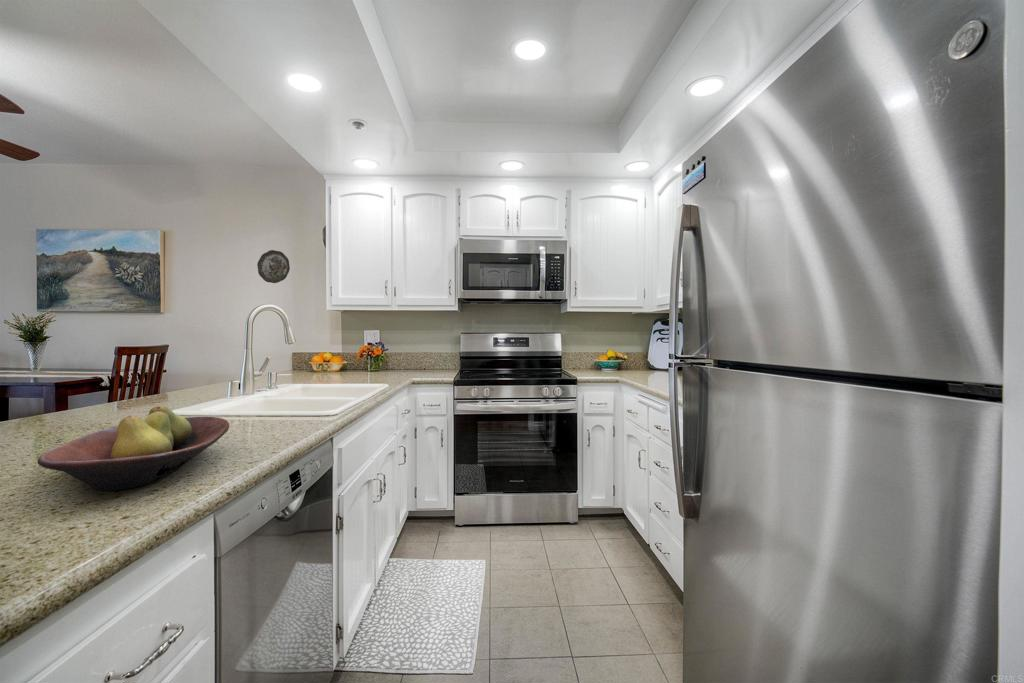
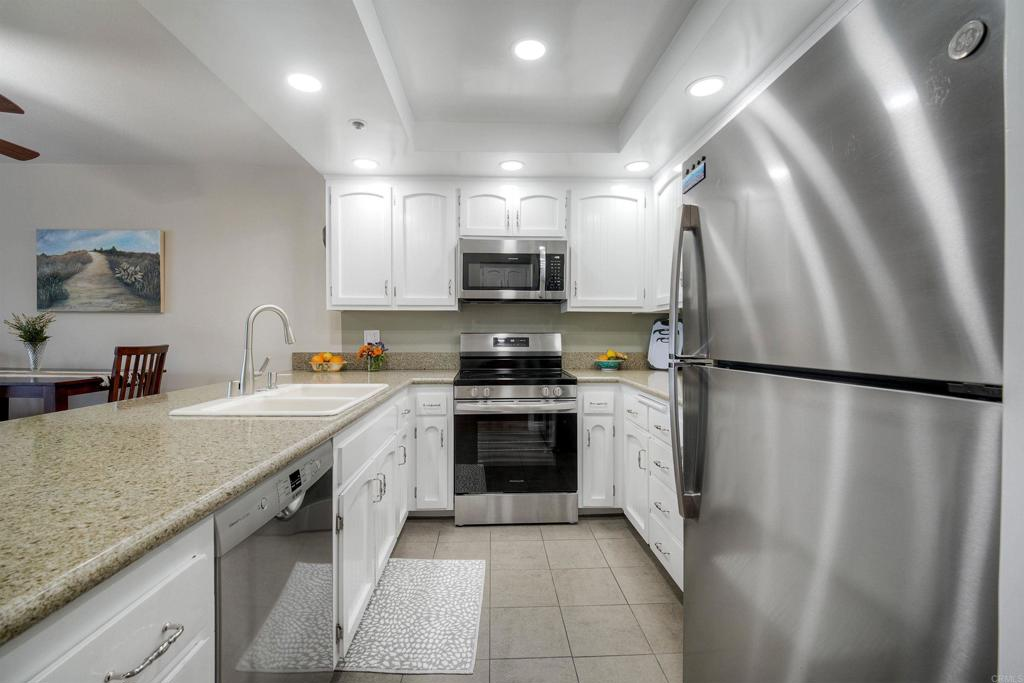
- decorative plate (274, 266)
- fruit bowl (150, 438)
